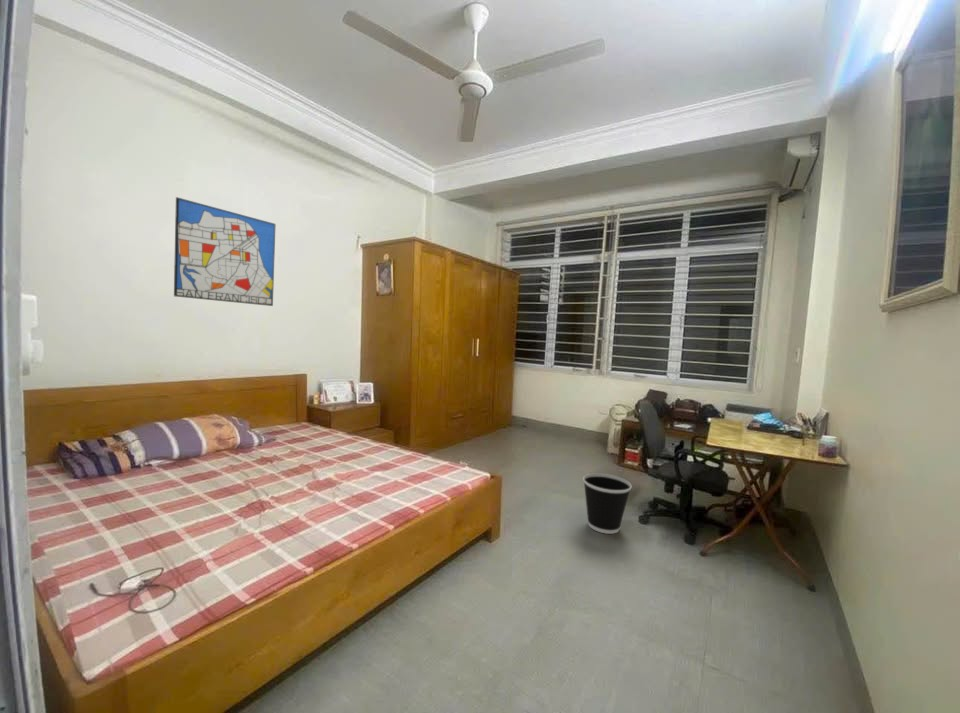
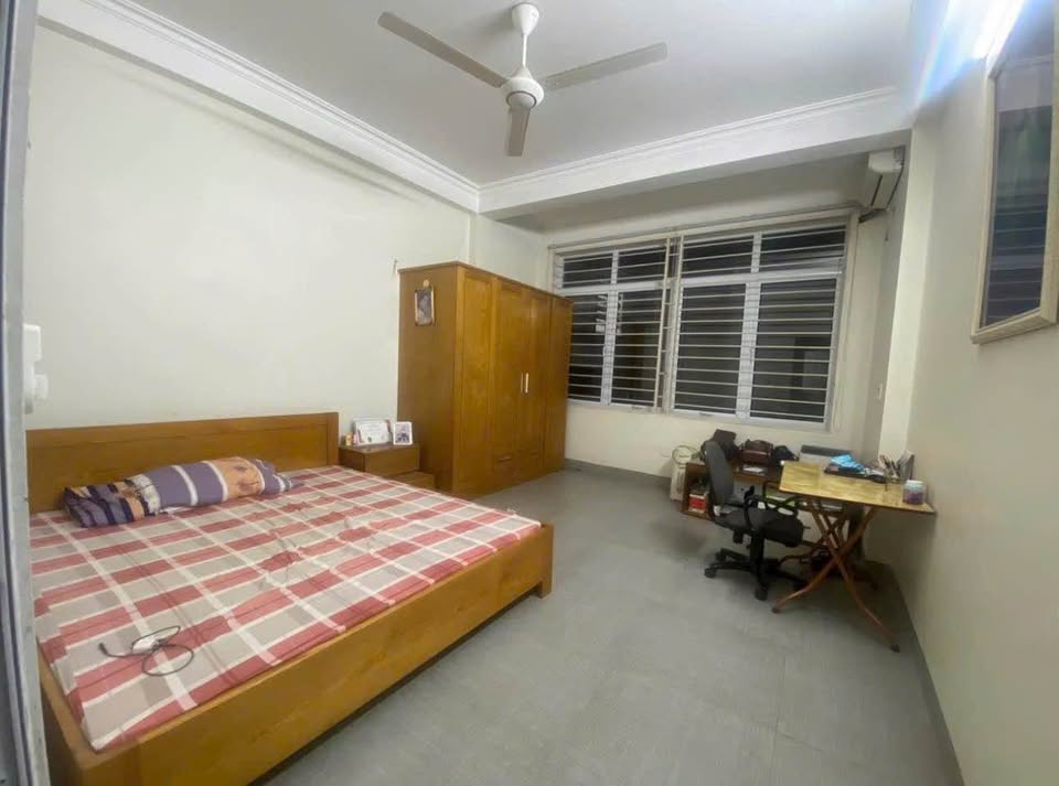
- wall art (229, 256)
- wastebasket (605, 503)
